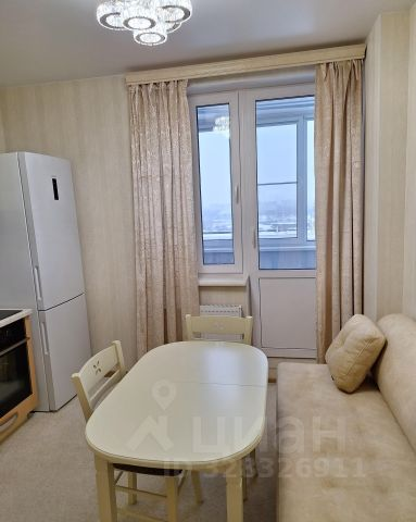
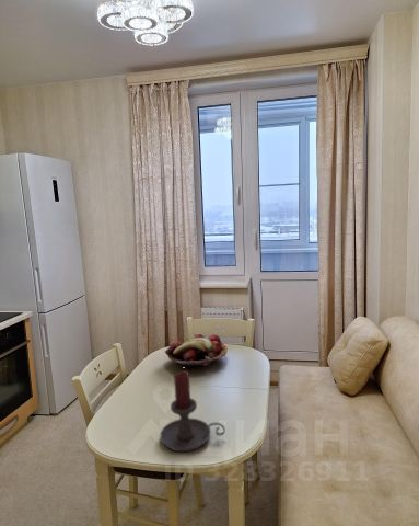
+ fruit basket (197, 348)
+ candle holder (190, 404)
